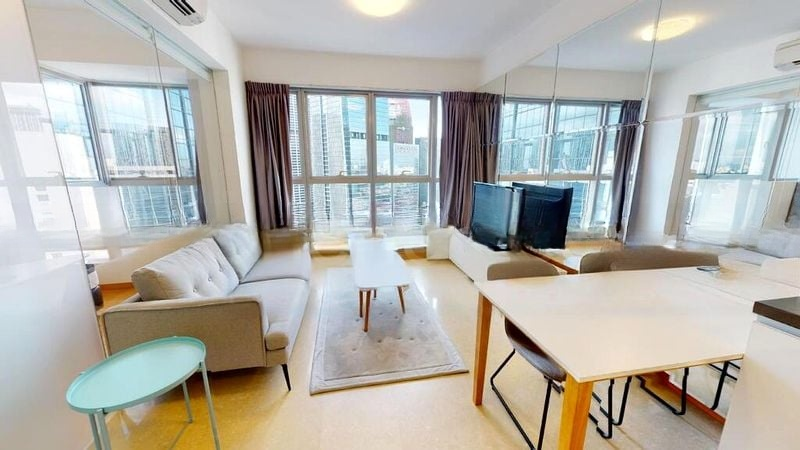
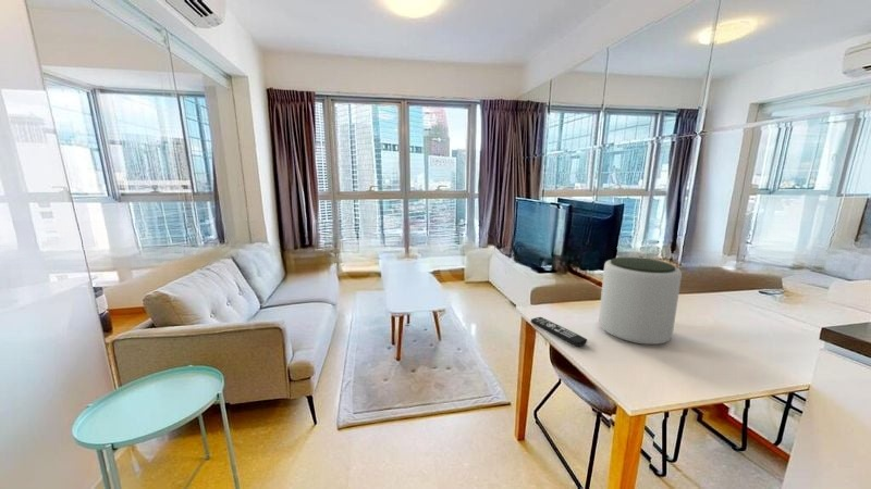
+ plant pot (637, 298)
+ remote control (556, 330)
